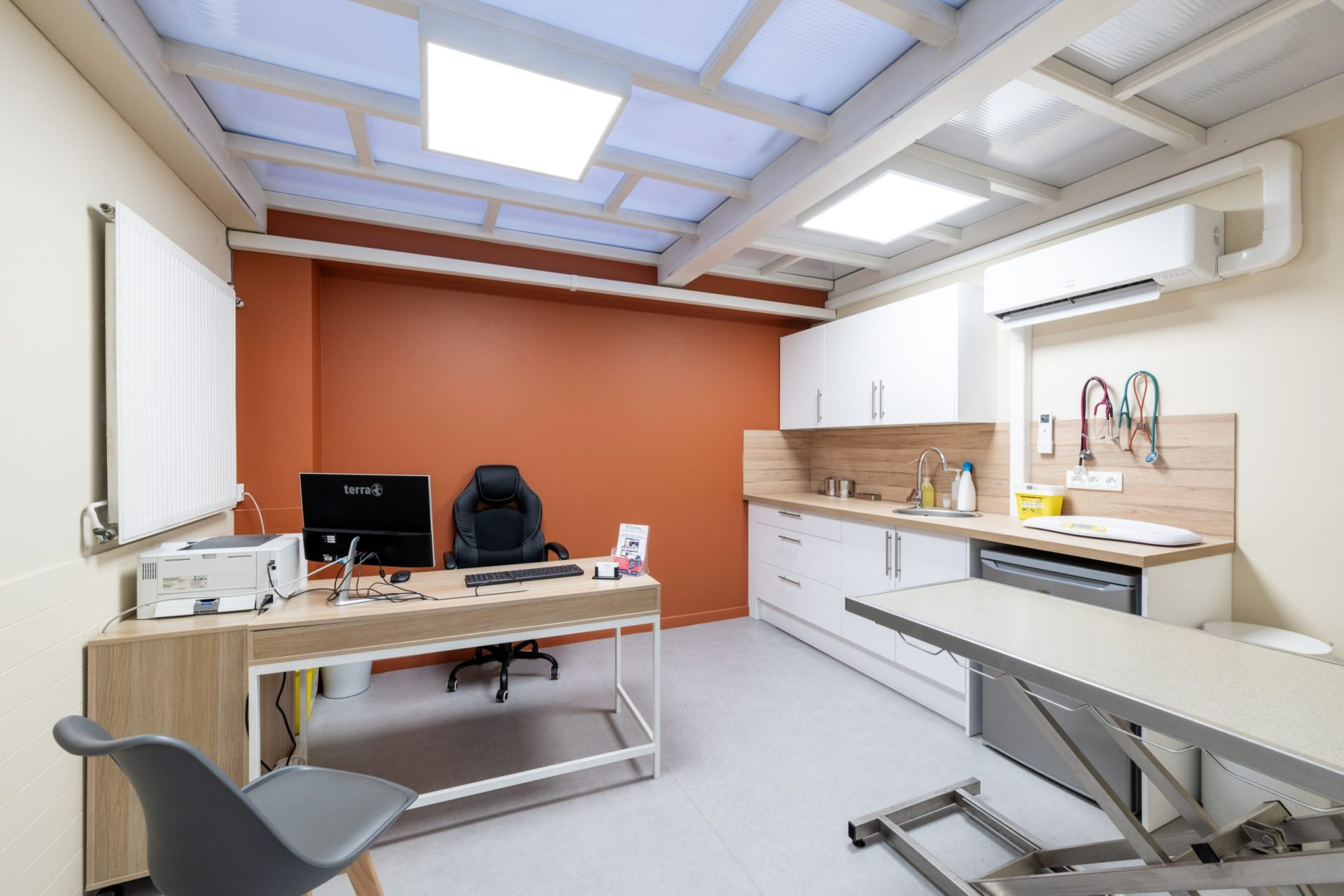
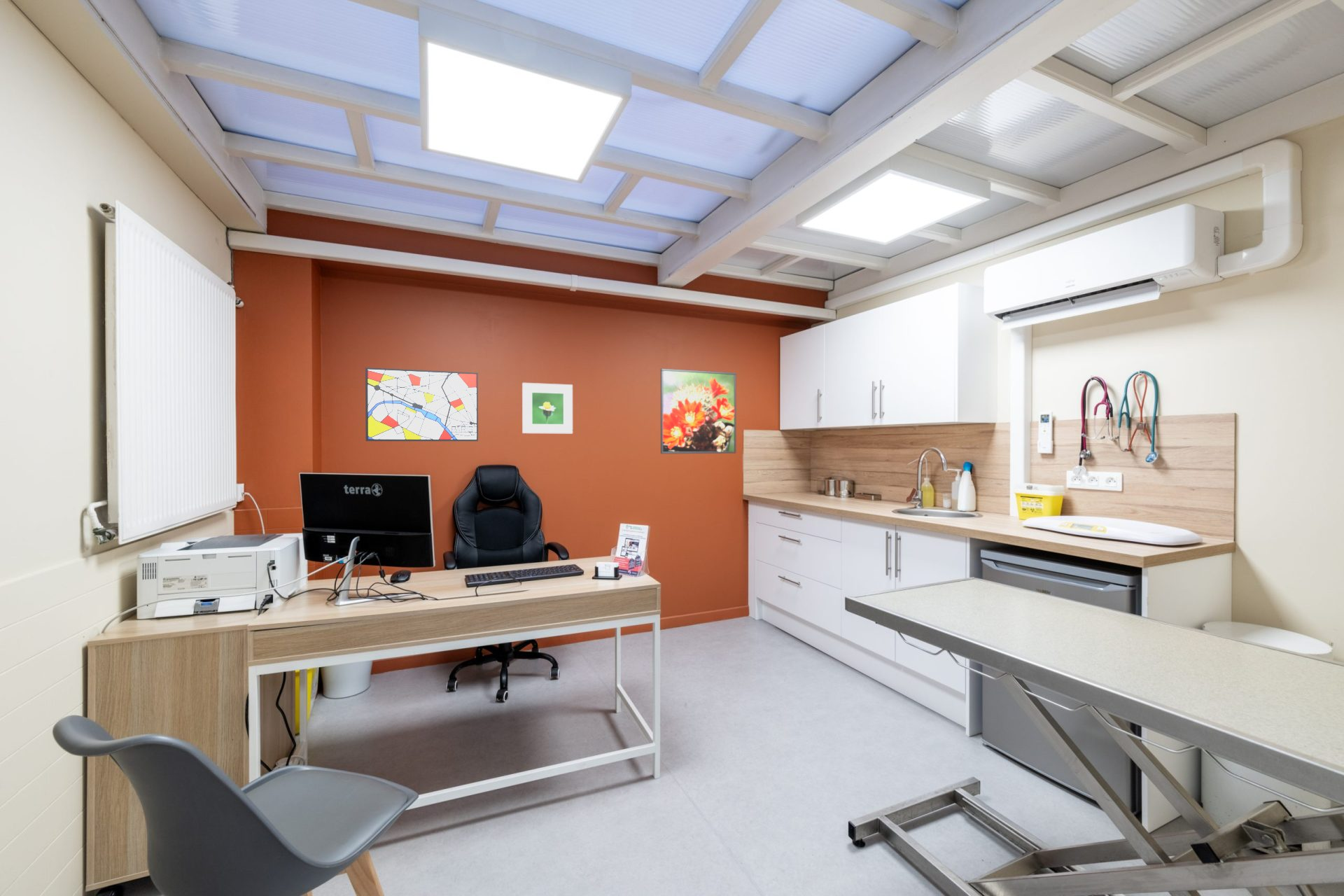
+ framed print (547, 408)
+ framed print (699, 412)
+ wall art (424, 405)
